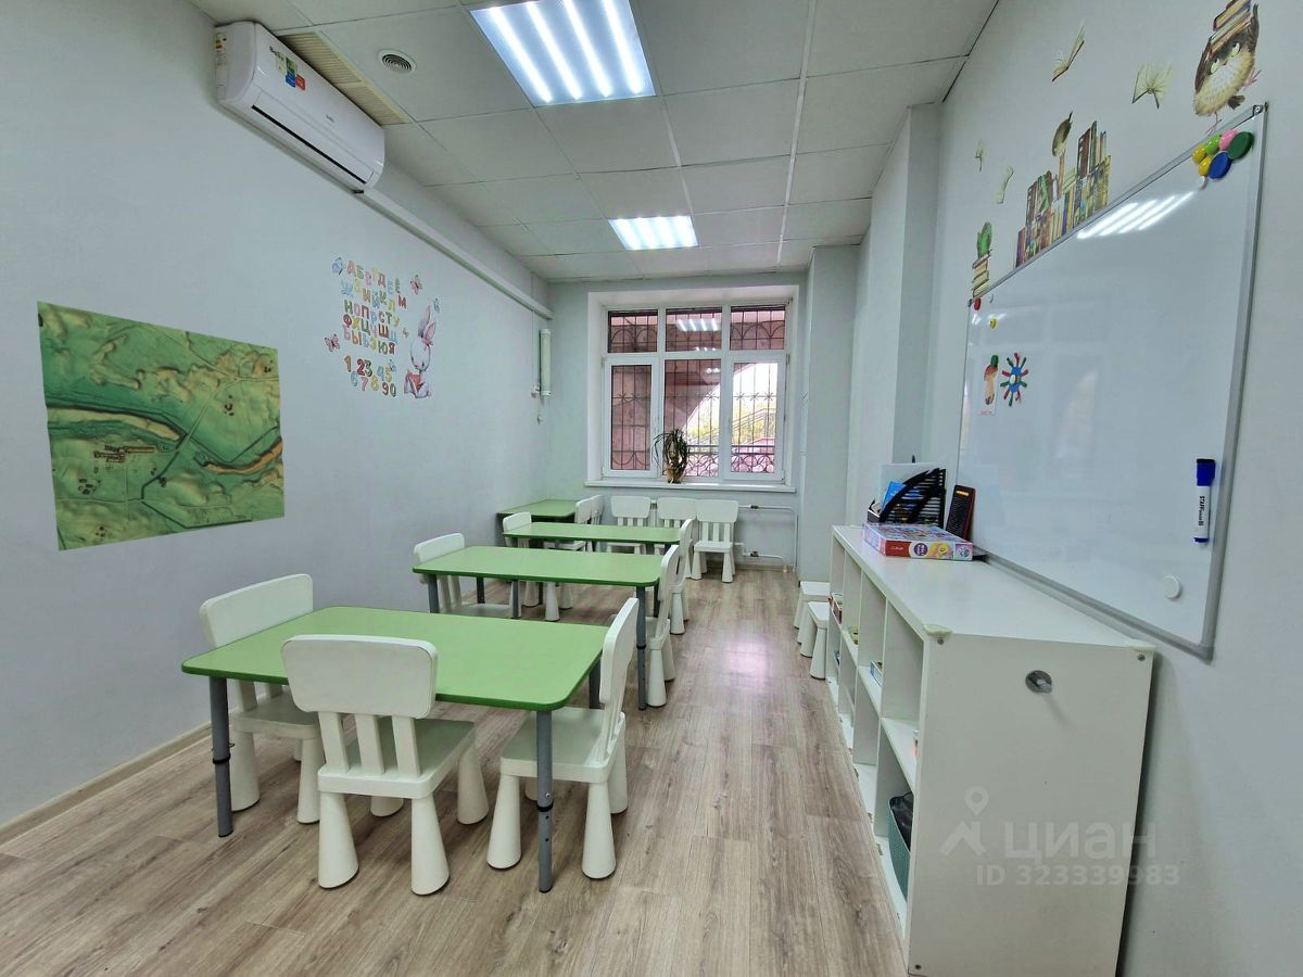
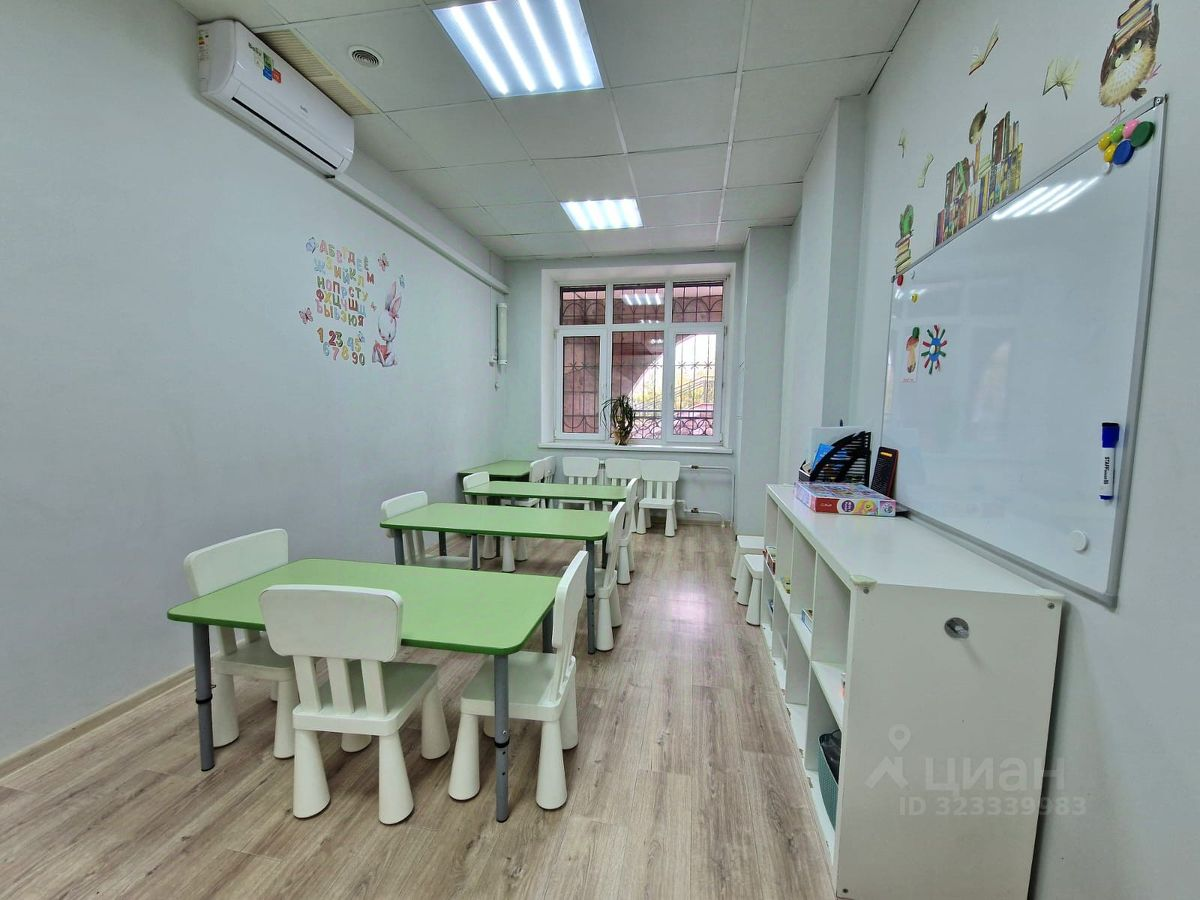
- map (187, 432)
